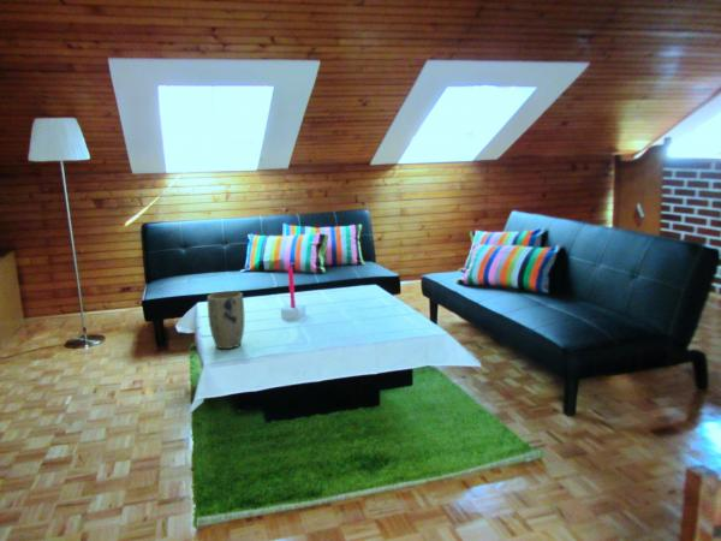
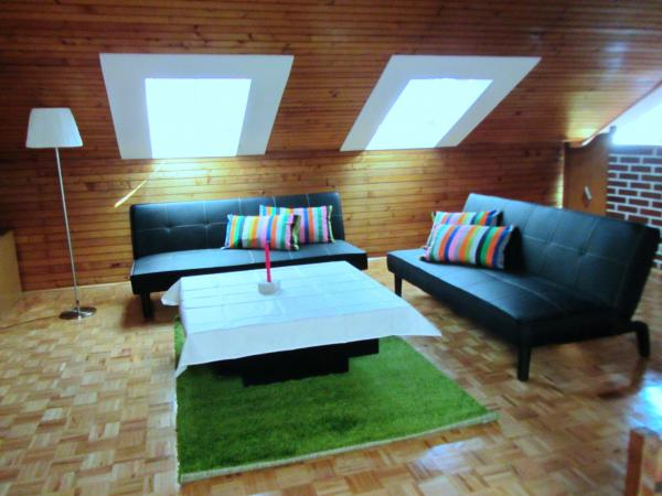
- plant pot (226, 320)
